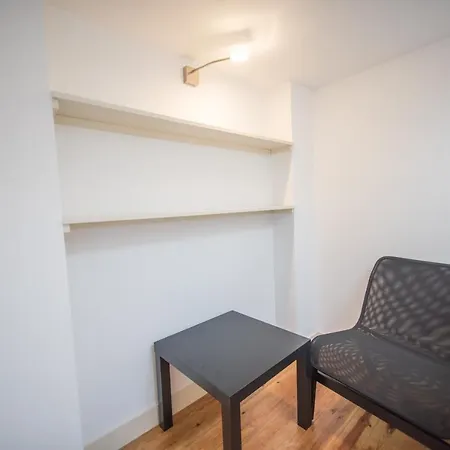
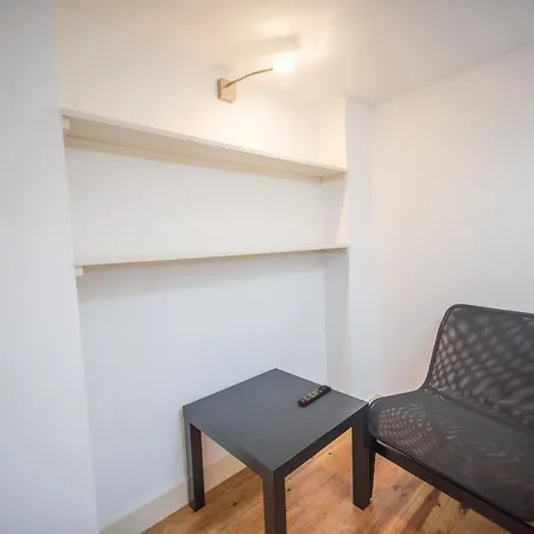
+ remote control (314, 394)
